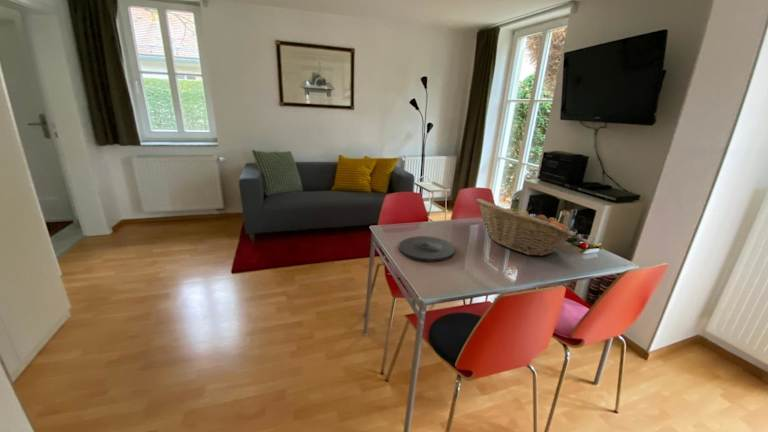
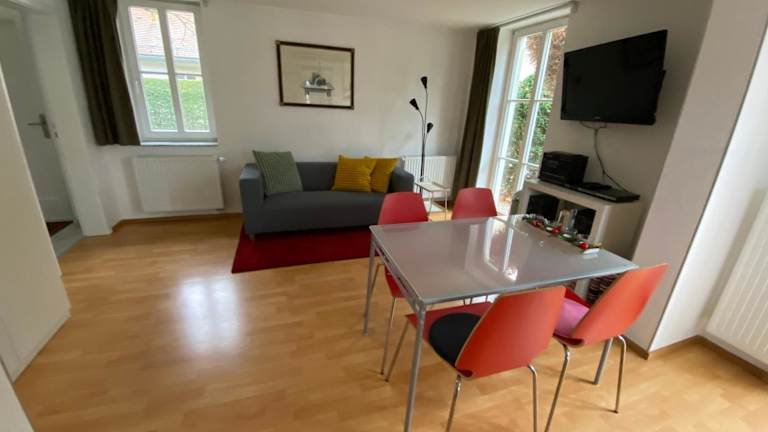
- plate (426, 246)
- fruit basket (520, 223)
